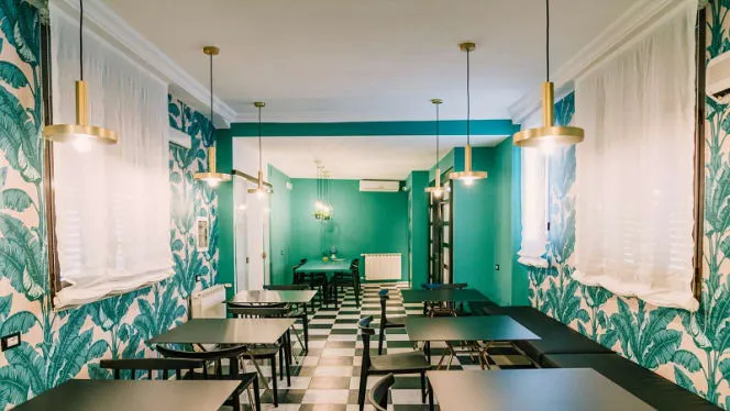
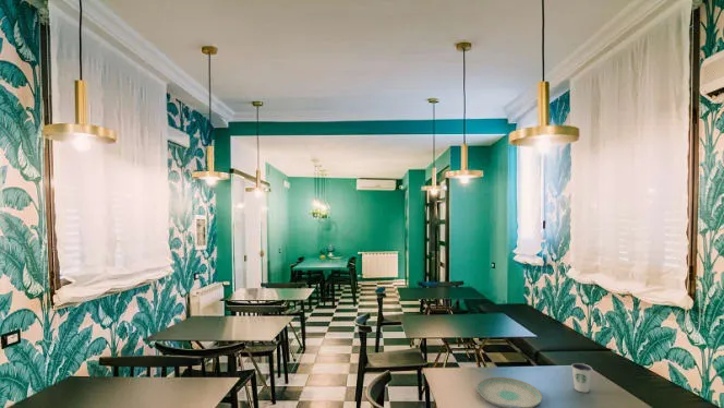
+ plate (508, 393)
+ dixie cup (581, 377)
